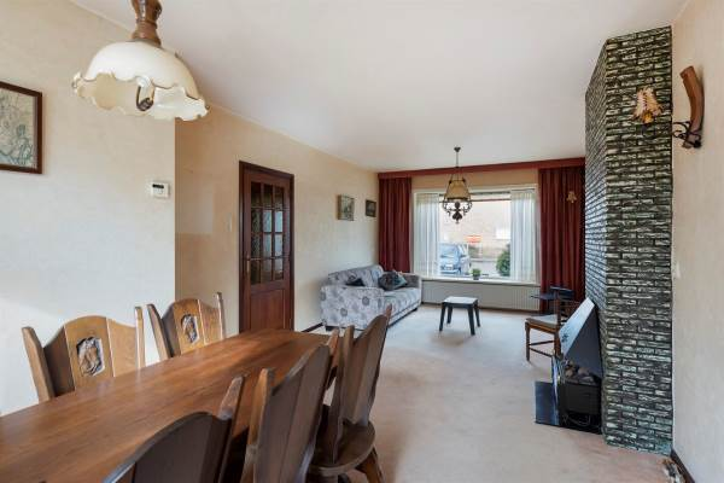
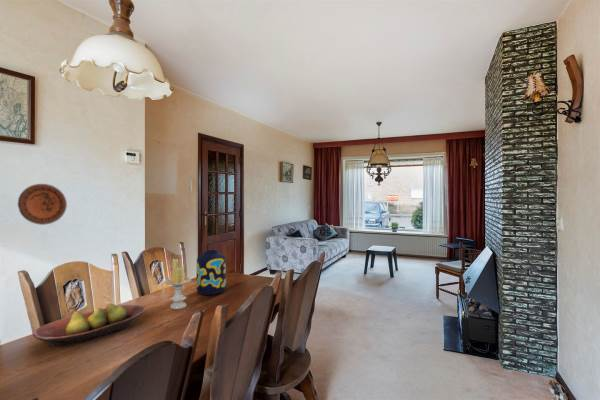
+ vase (211, 271)
+ decorative plate (43, 204)
+ candle (178, 282)
+ fruit bowl (94, 320)
